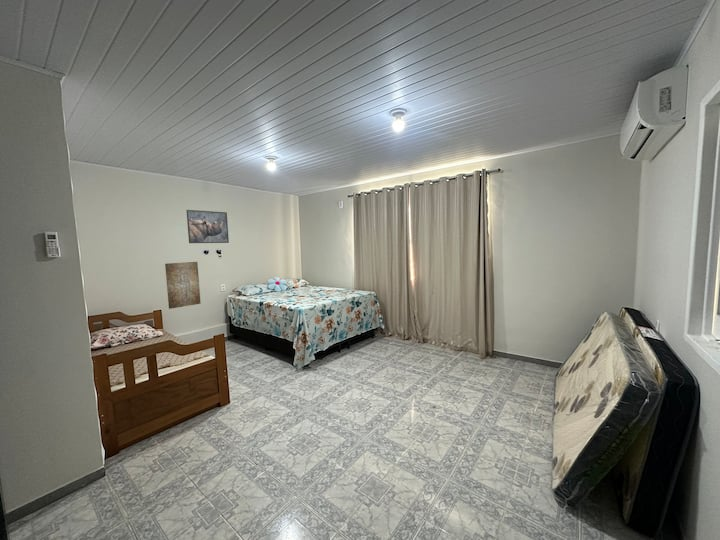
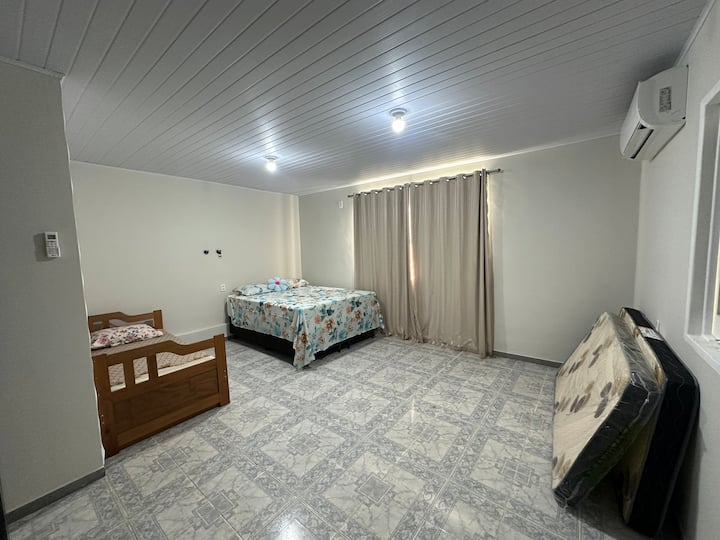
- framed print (208, 227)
- wall art (183, 284)
